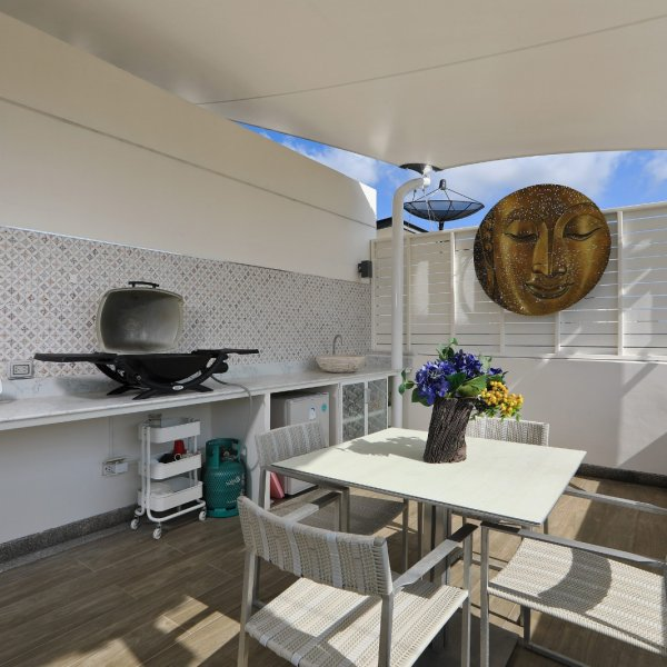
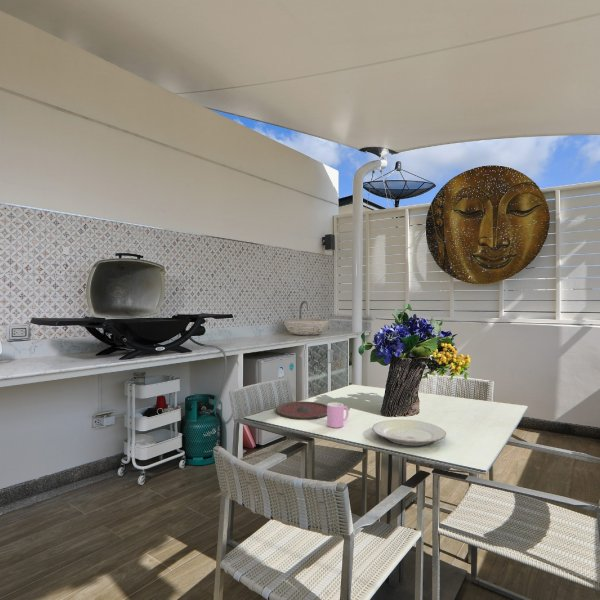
+ plate (303, 408)
+ plate (408, 433)
+ cup (338, 414)
